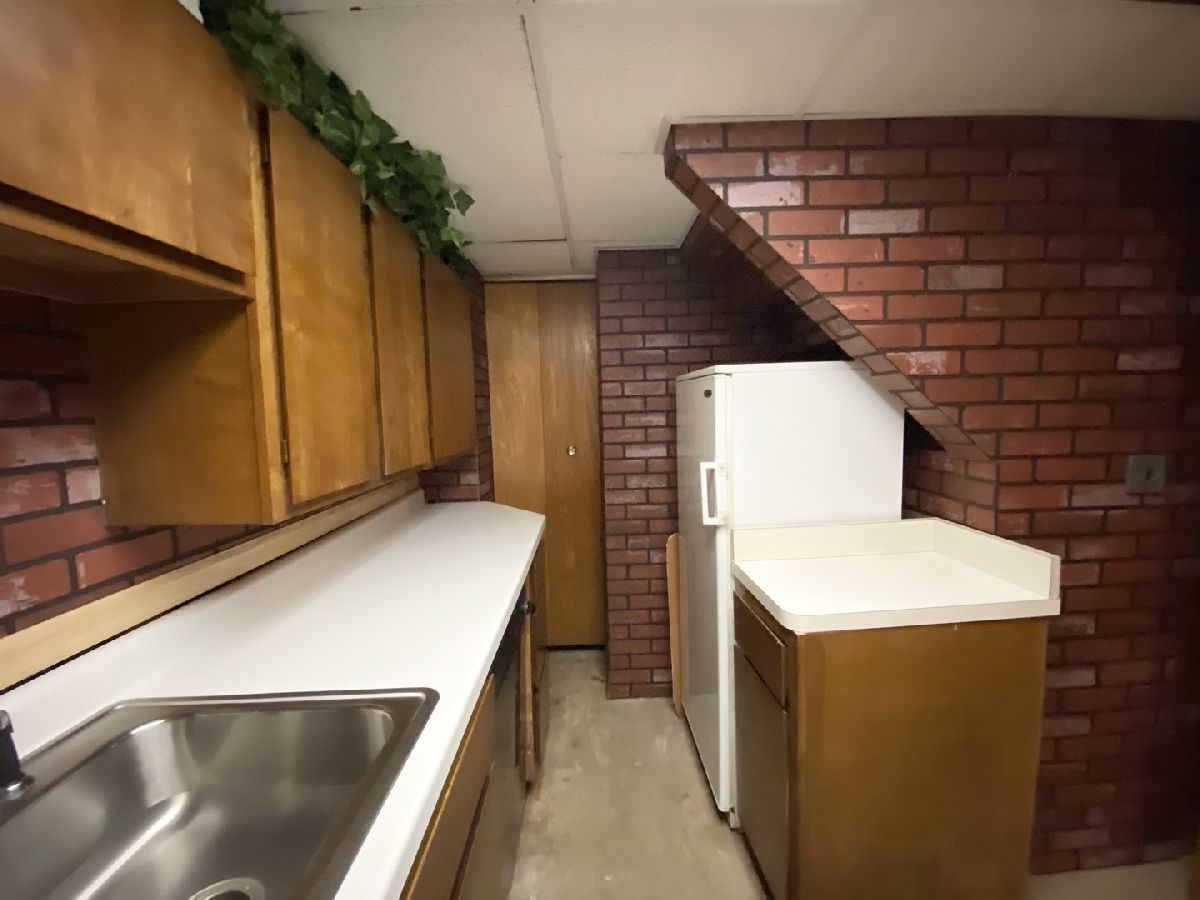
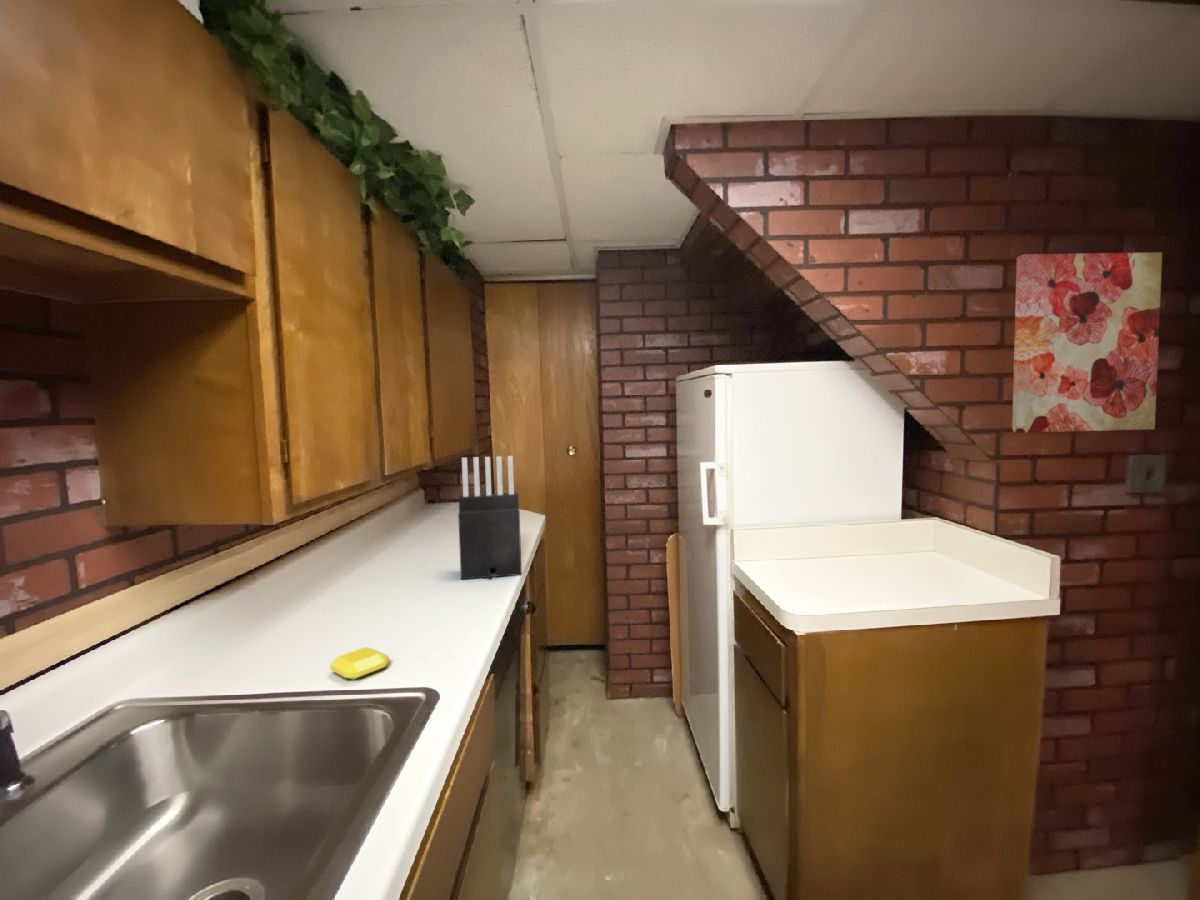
+ knife block (489, 516)
+ soap bar (360, 662)
+ wall art (1086, 343)
